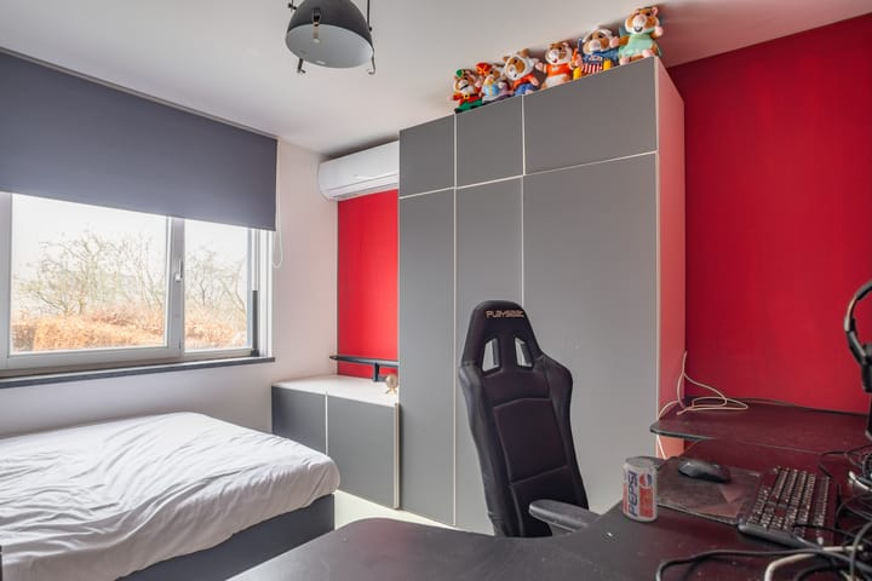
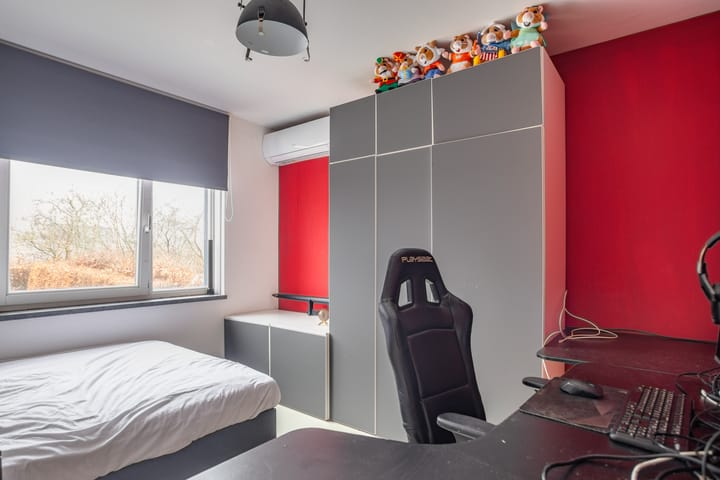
- pop (639, 488)
